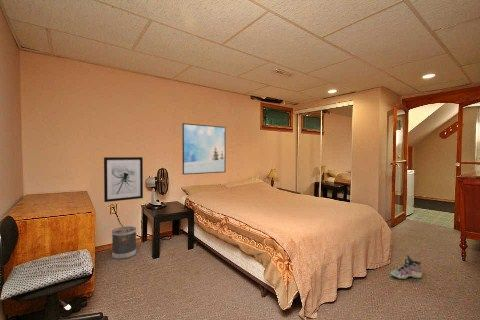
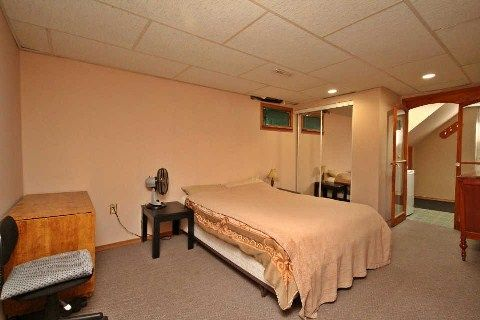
- wastebasket (124, 242)
- sneaker (405, 265)
- wall art (124, 178)
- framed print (205, 149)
